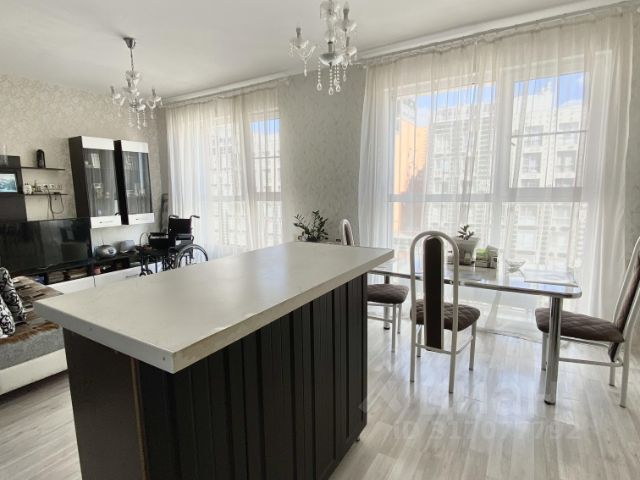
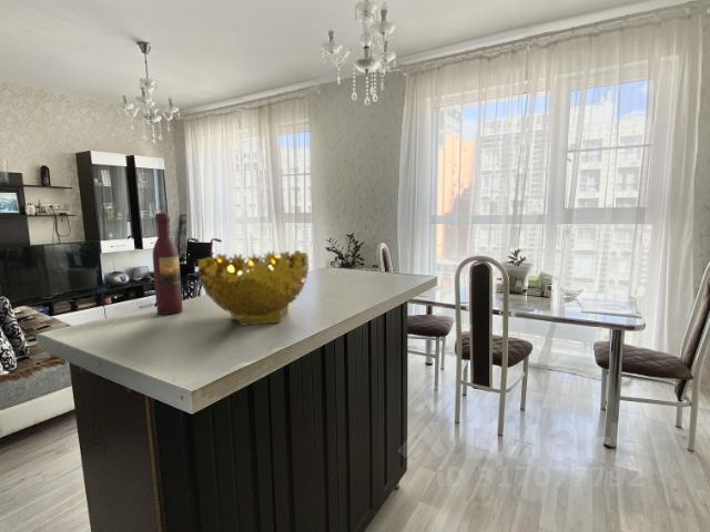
+ decorative bowl (256, 285)
+ wine bottle (165, 263)
